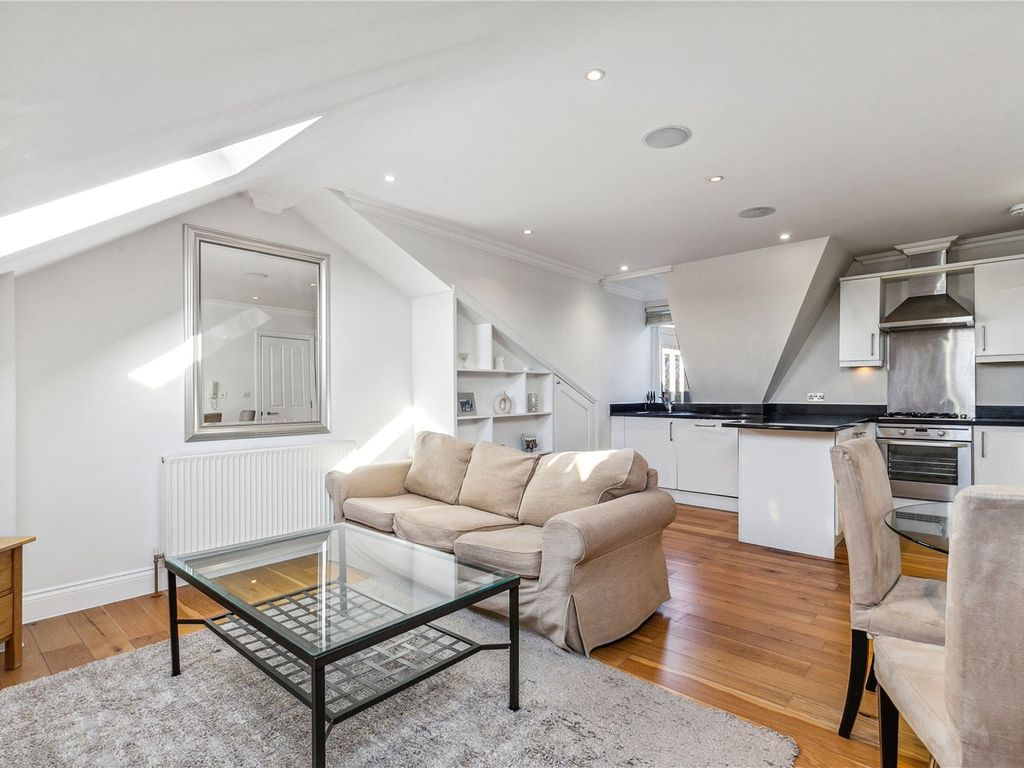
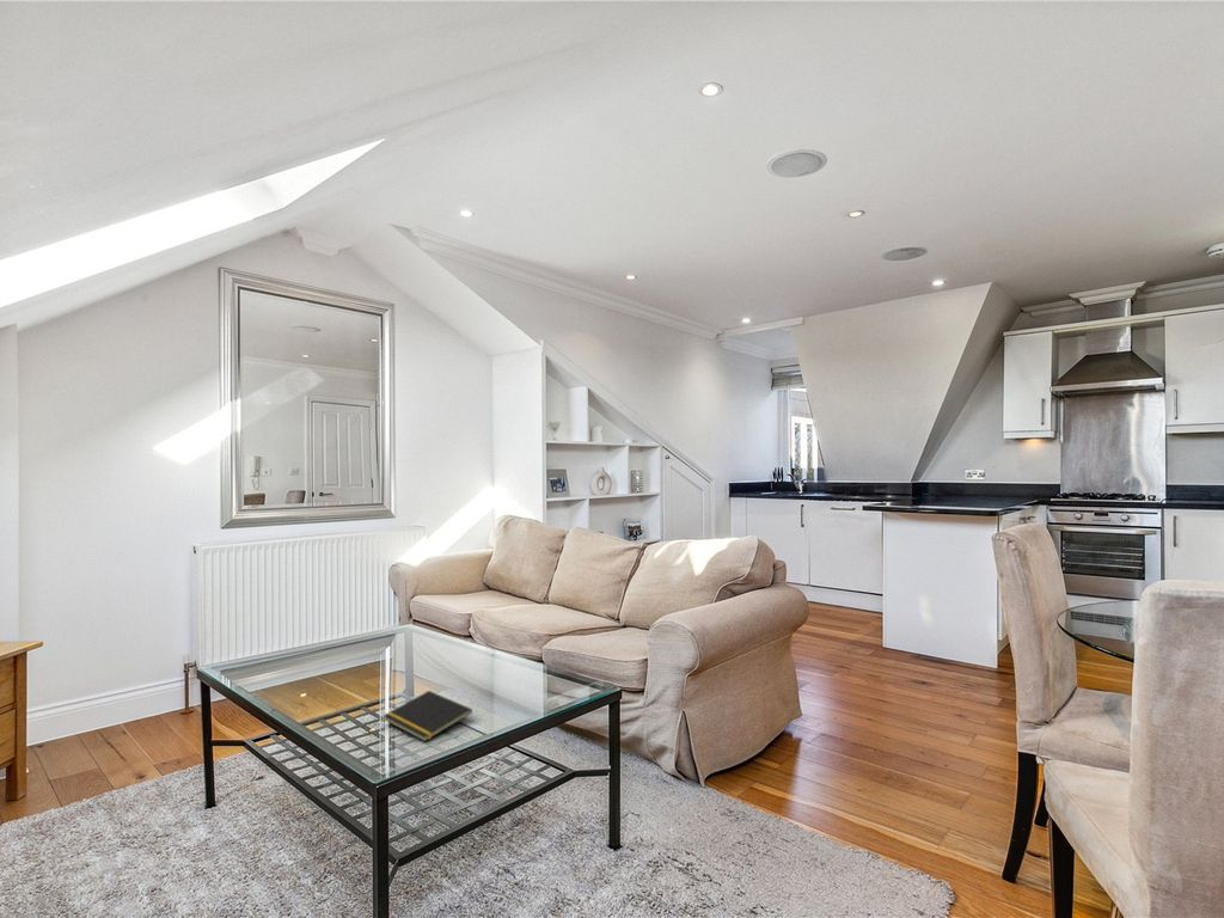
+ notepad (427, 714)
